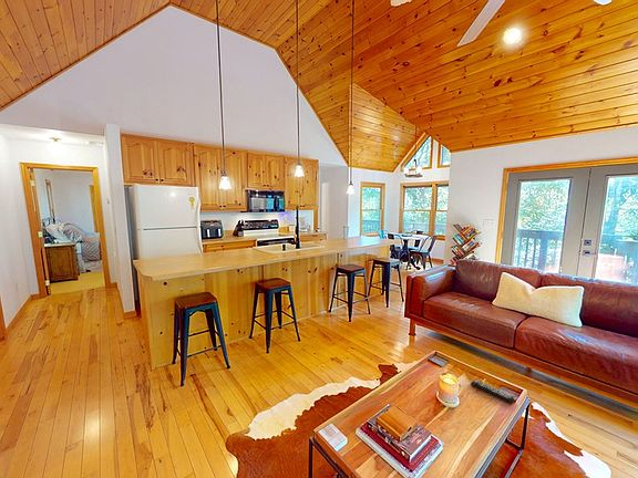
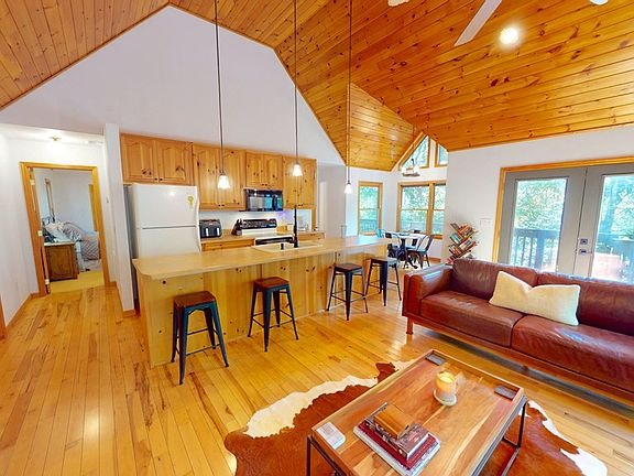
- remote control (491, 389)
